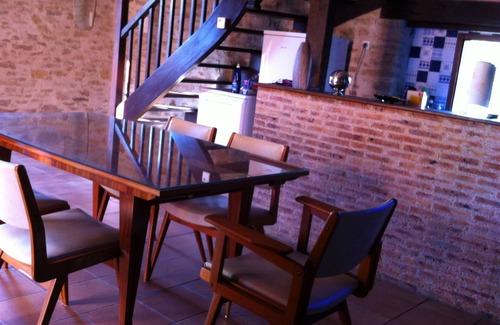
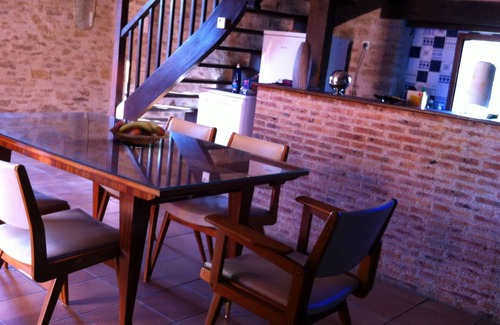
+ fruit basket (140, 132)
